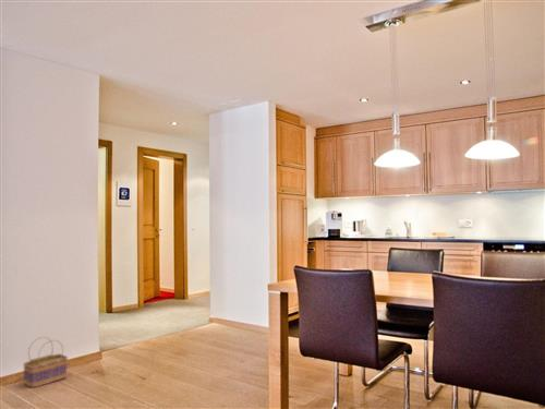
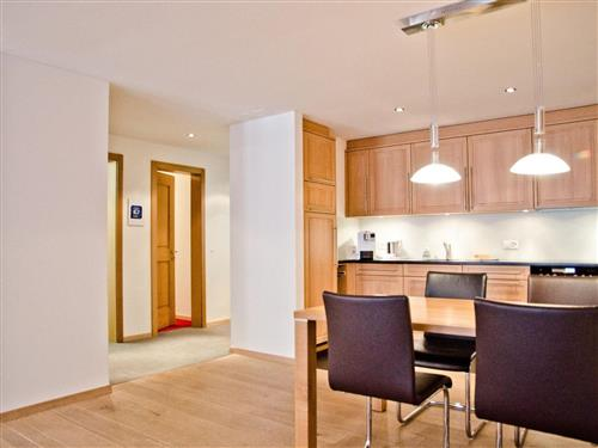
- basket (46, 359)
